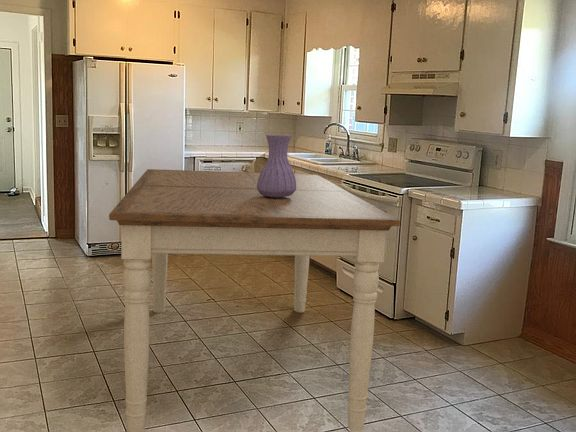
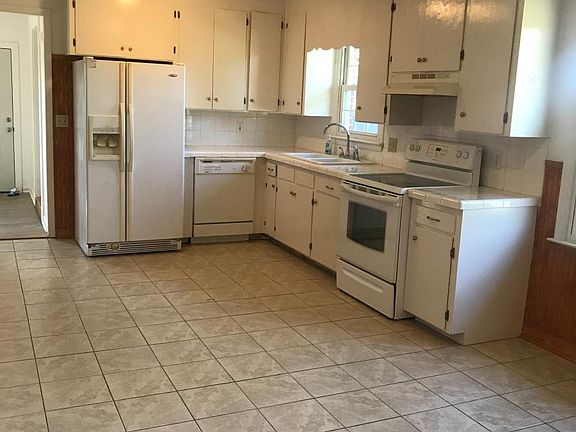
- dining table (240, 254)
- vase (277, 166)
